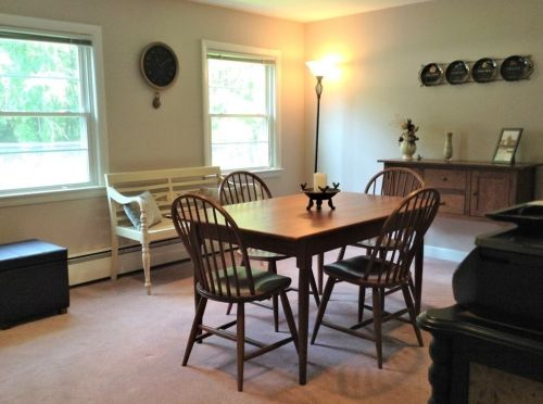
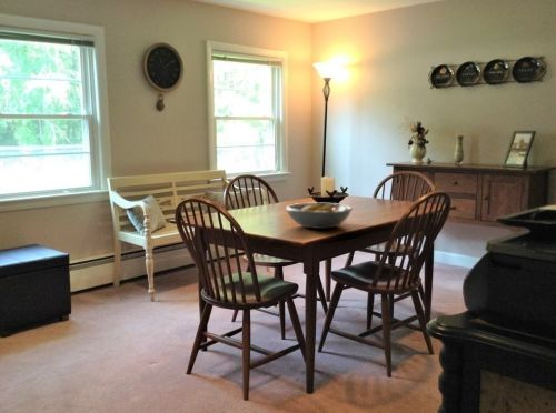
+ fruit bowl (318, 213)
